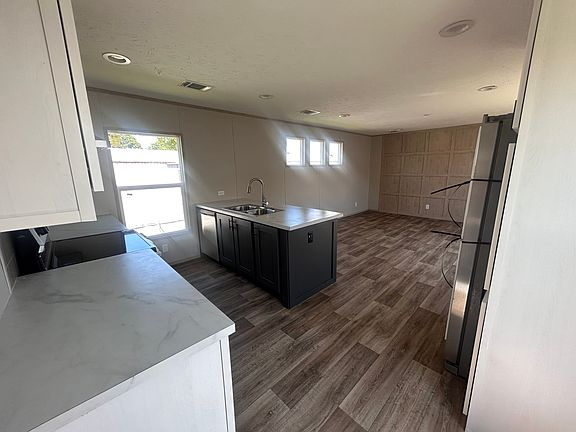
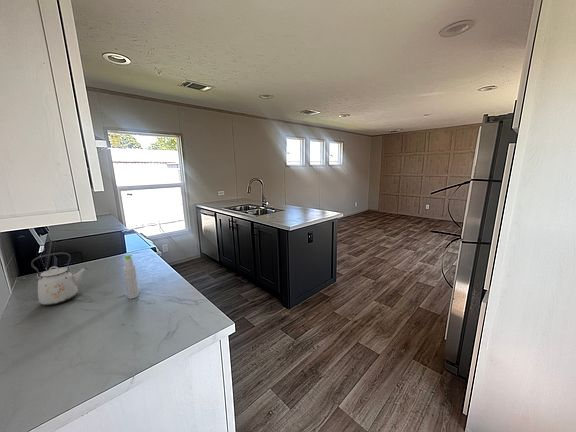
+ bottle (130, 276)
+ kettle (62, 275)
